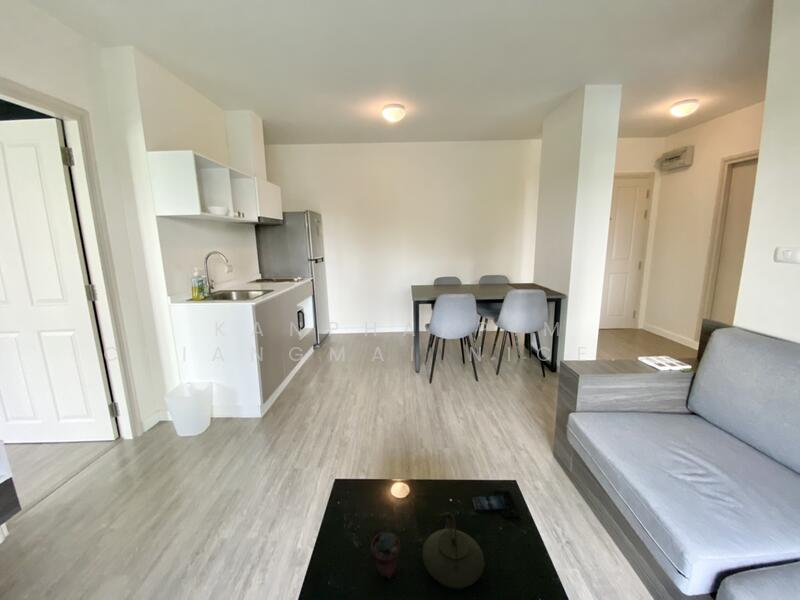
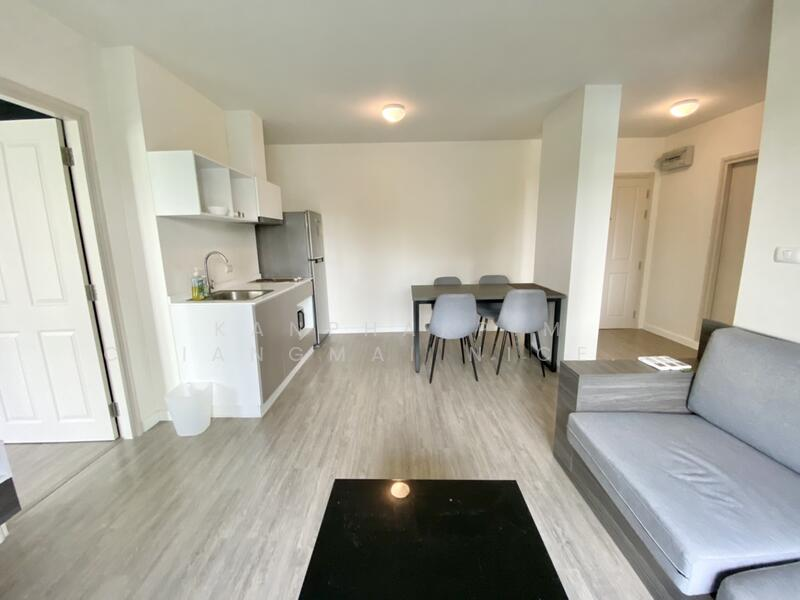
- smartphone (493, 502)
- teapot (452, 540)
- potted succulent (385, 551)
